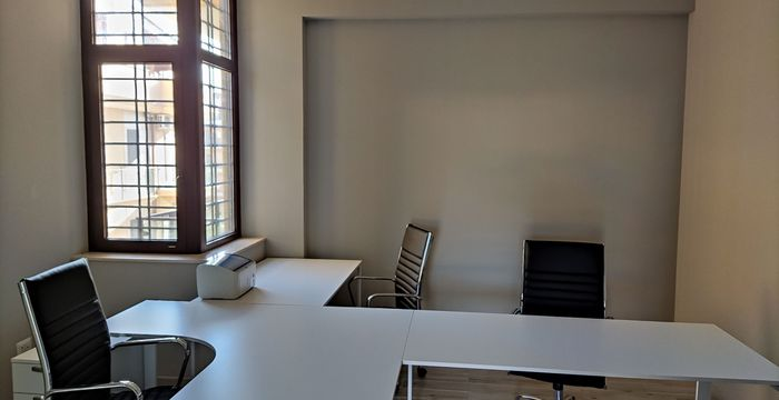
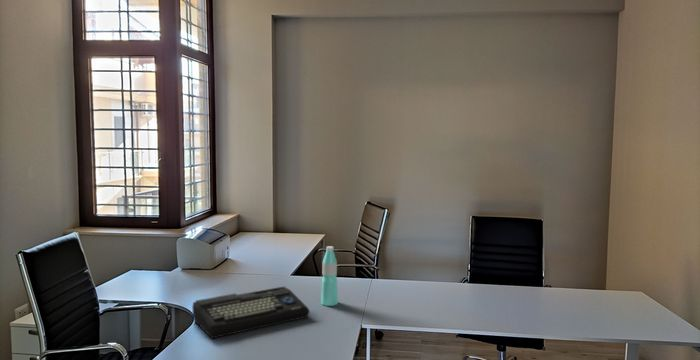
+ home computer (250, 308)
+ water bottle (329, 275)
